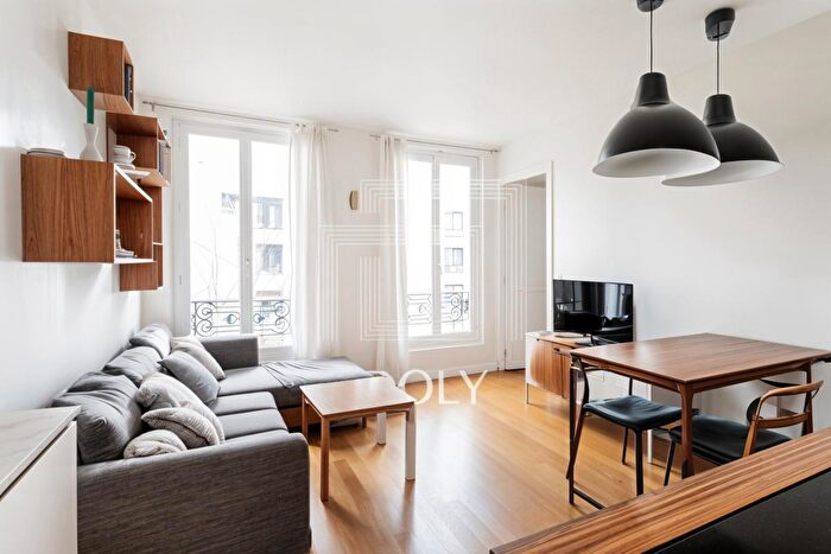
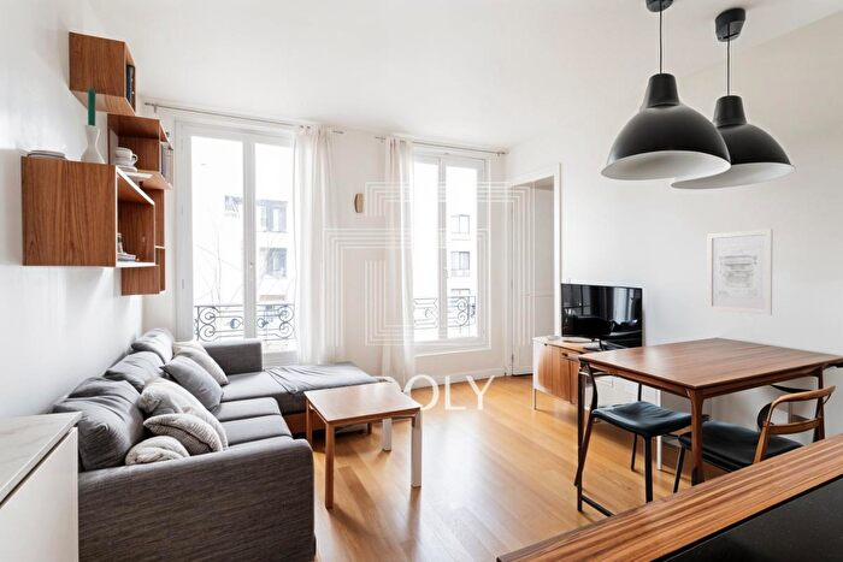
+ wall art (737, 272)
